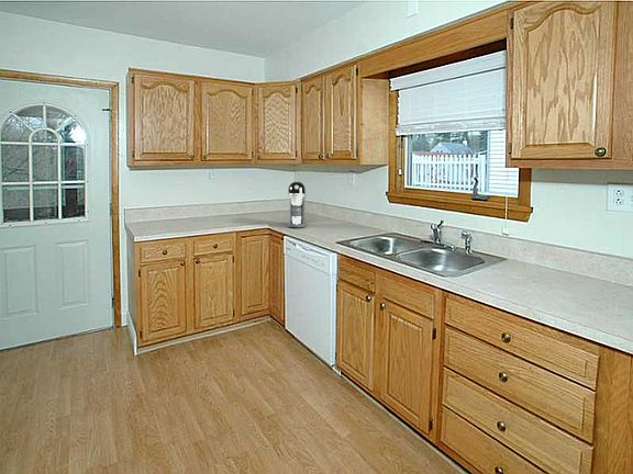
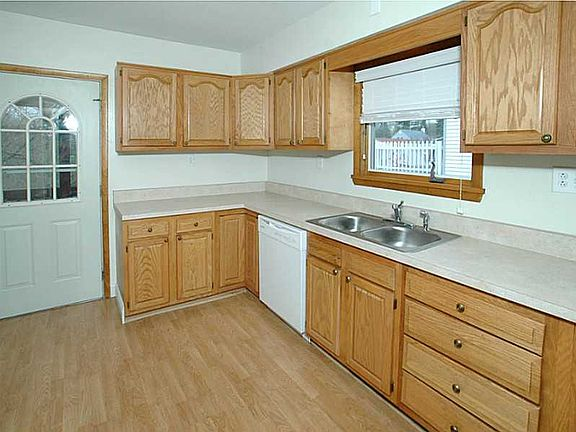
- coffee maker (297, 204)
